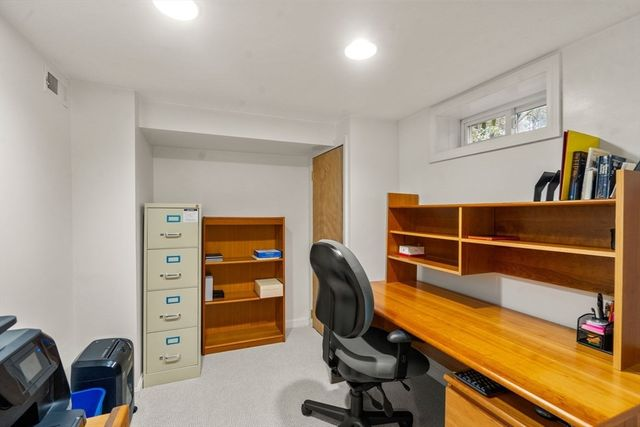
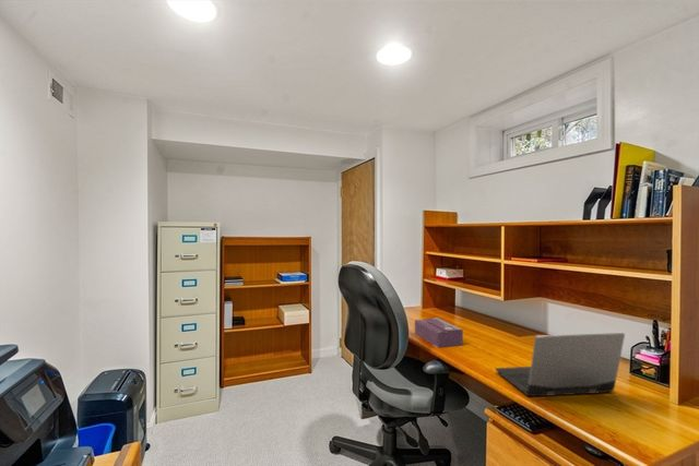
+ tissue box (437, 331)
+ laptop computer (554, 354)
